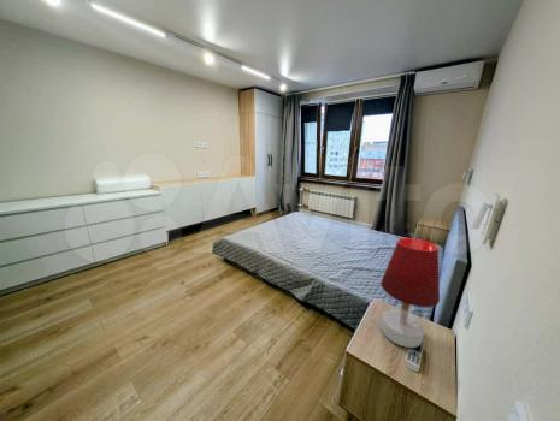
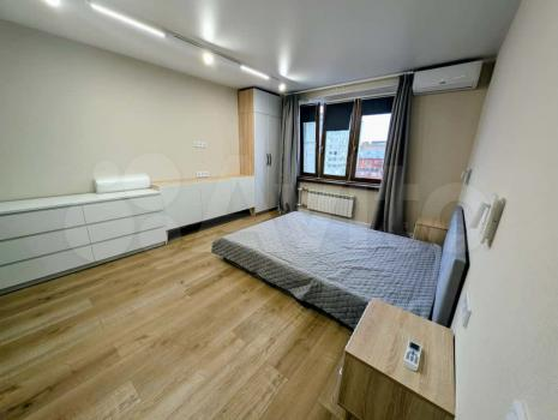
- table lamp (408, 290)
